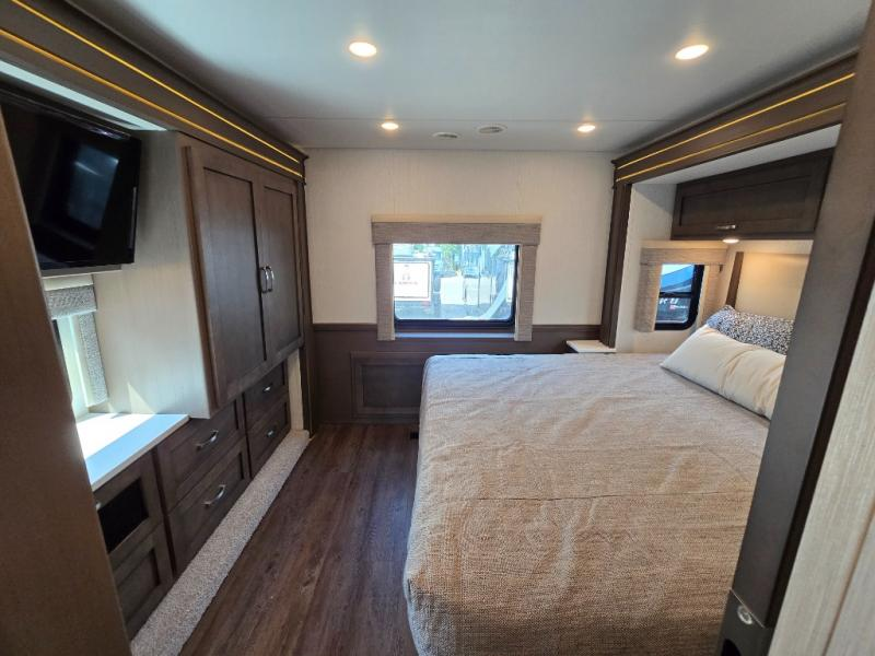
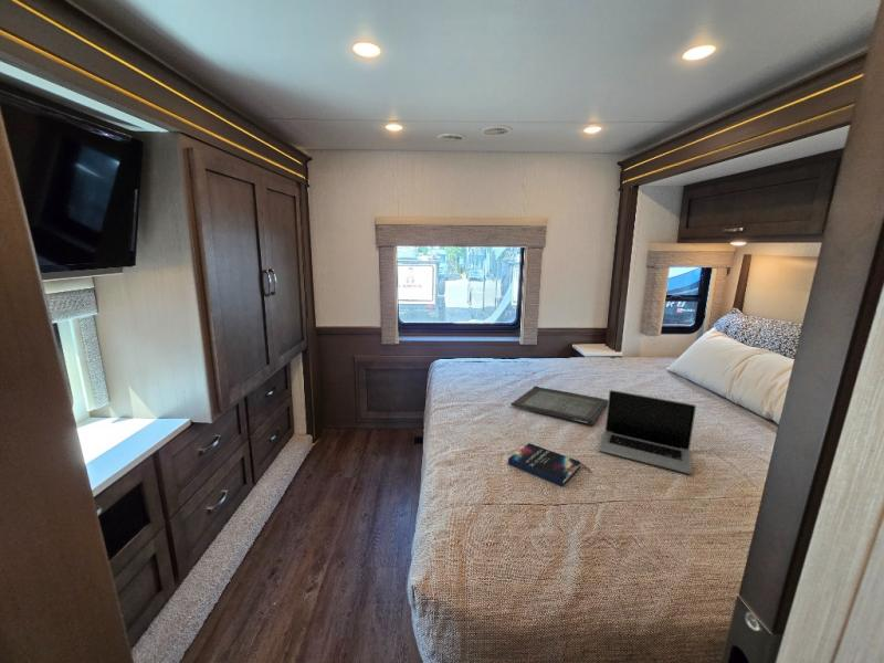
+ laptop (646, 428)
+ hardback book (544, 462)
+ serving tray (560, 402)
